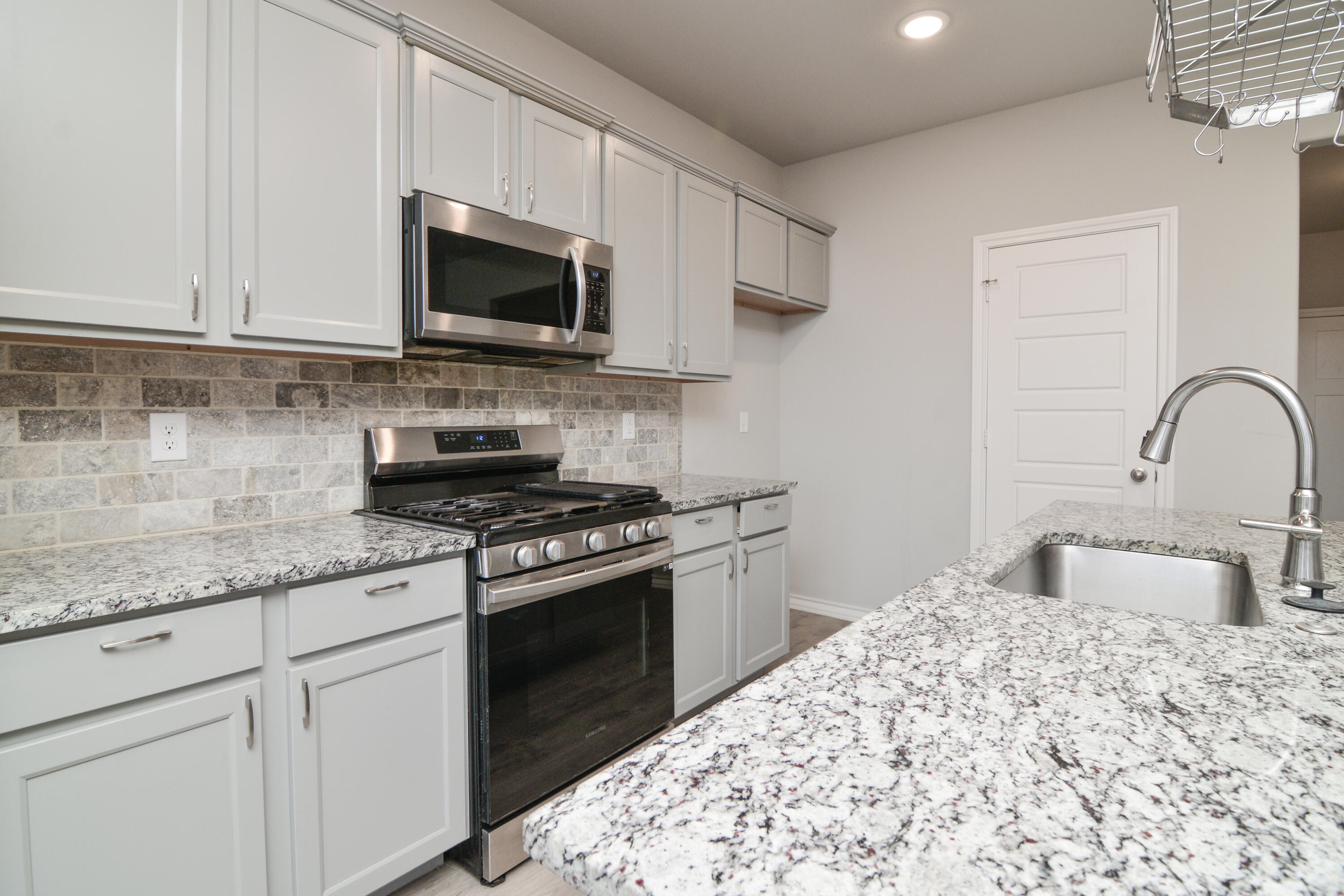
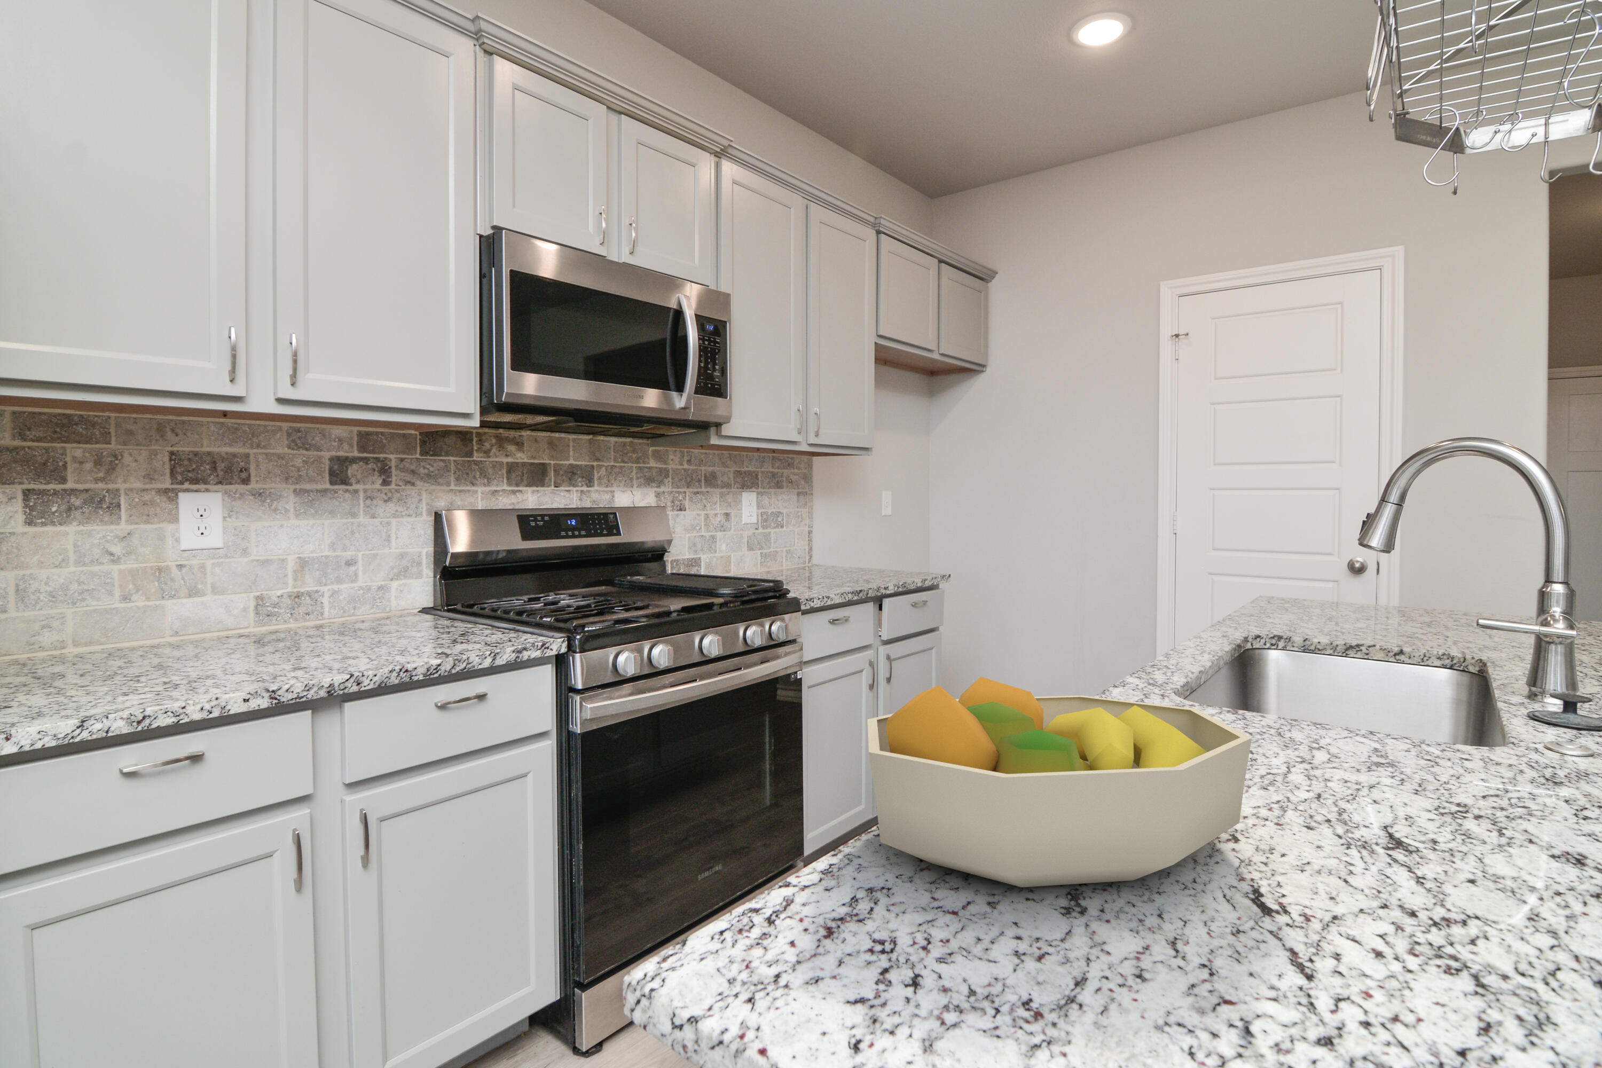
+ fruit bowl (1051, 758)
